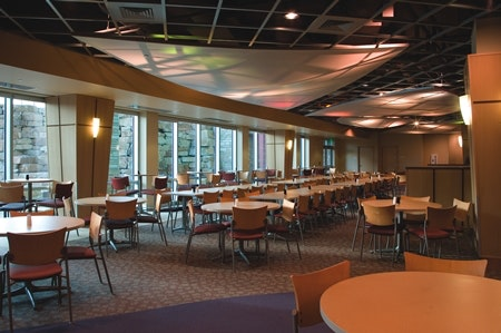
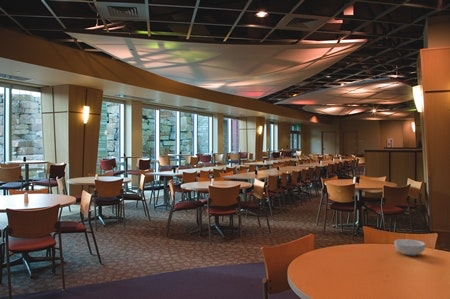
+ cereal bowl (409, 248)
